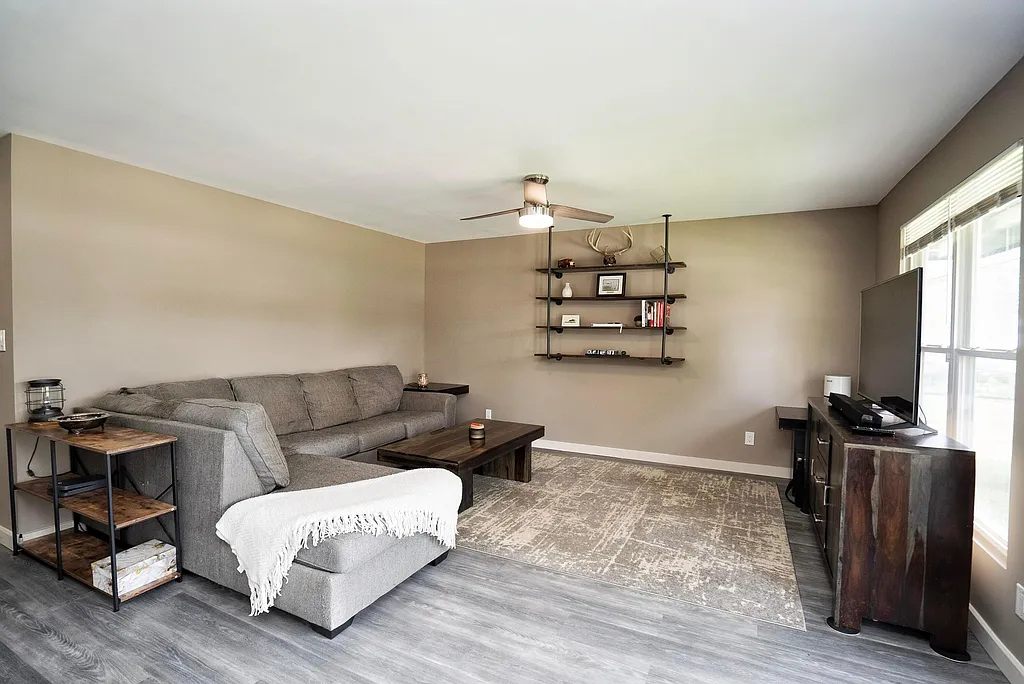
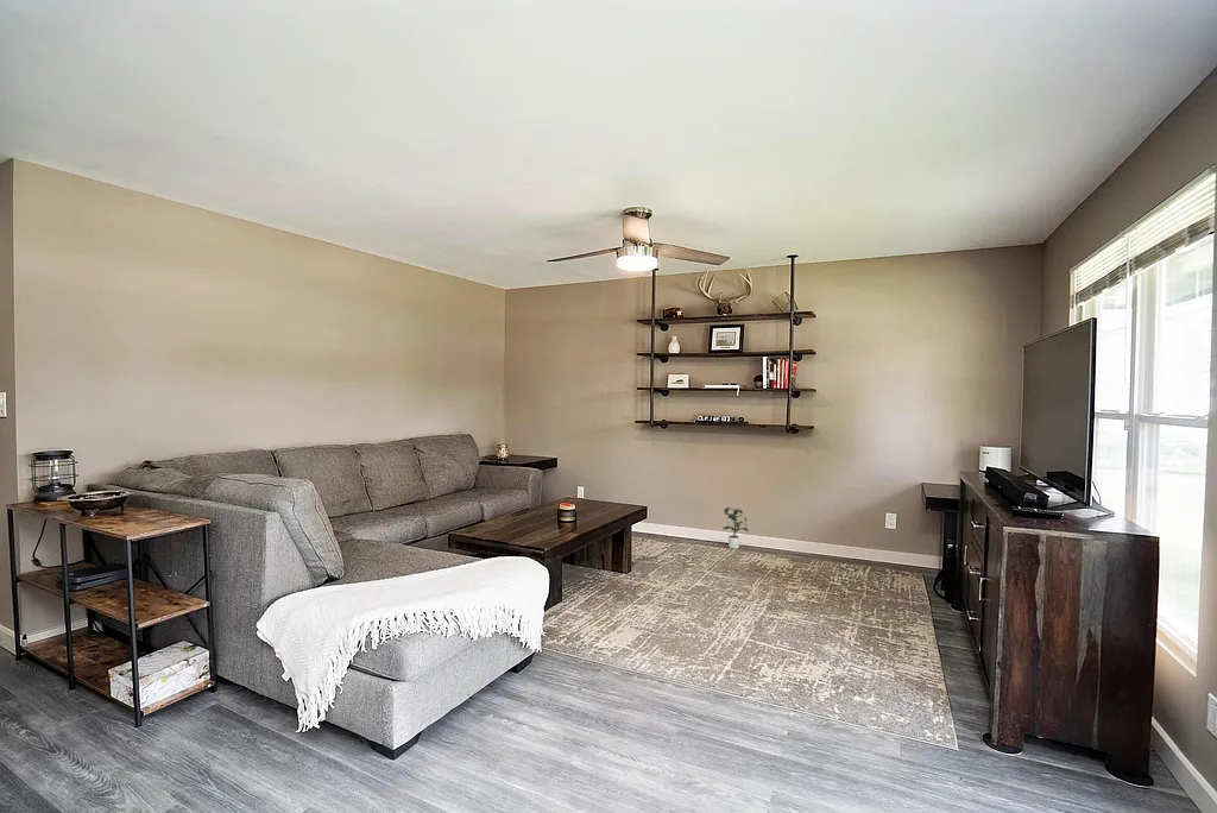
+ potted plant (737, 527)
